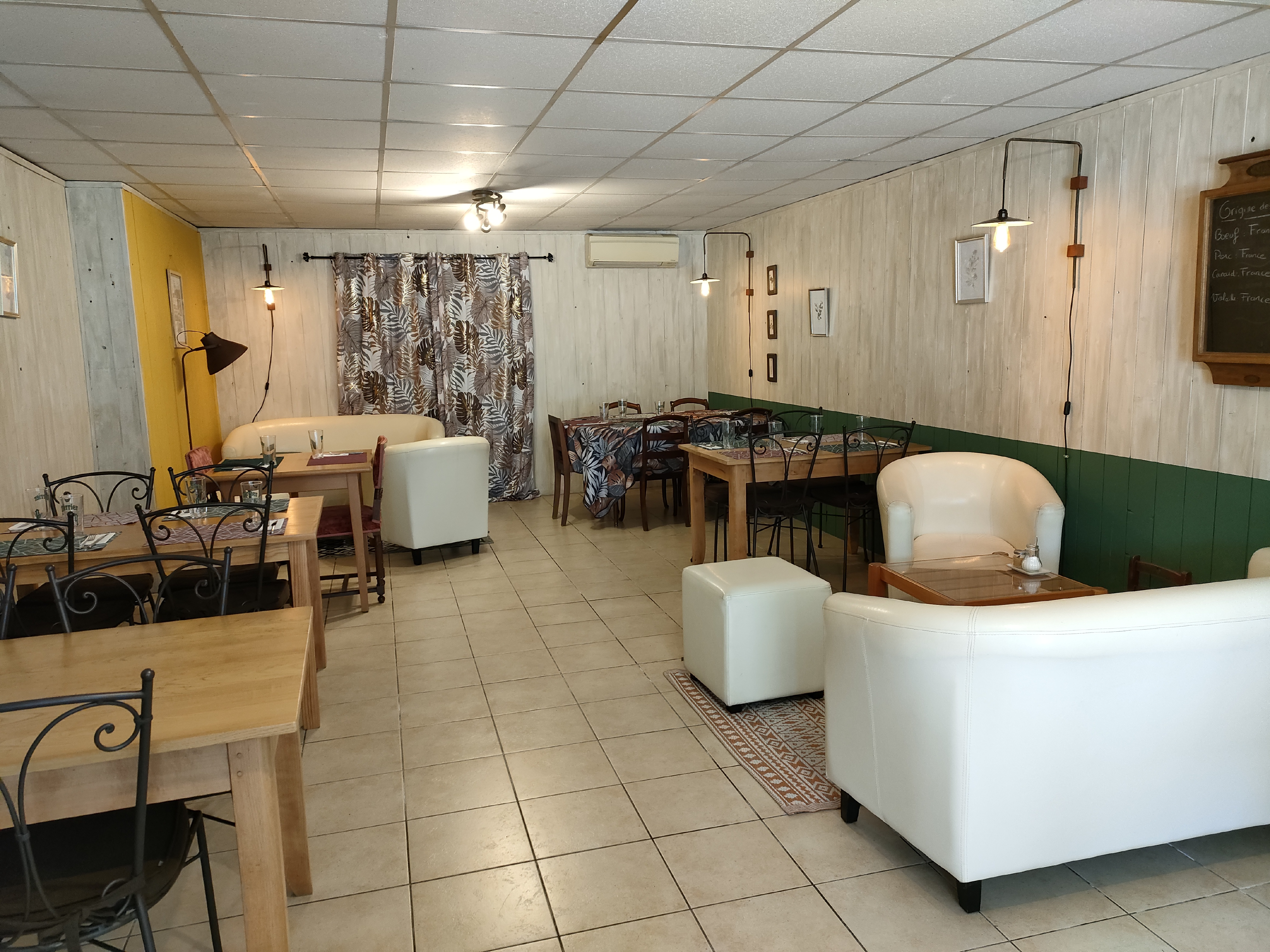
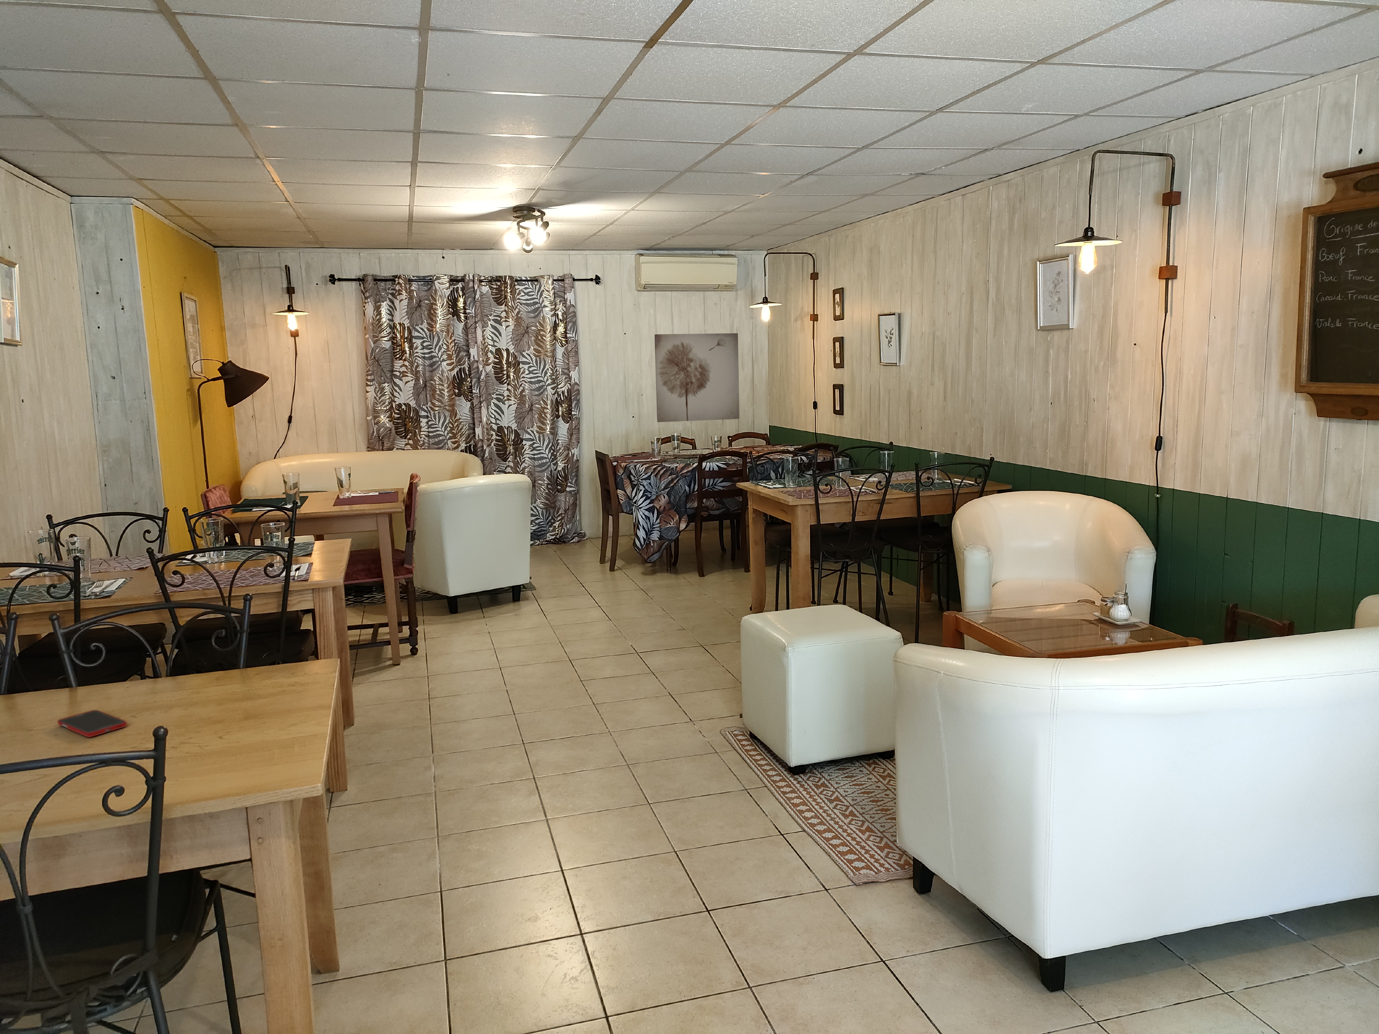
+ wall art (697, 377)
+ cell phone (92, 723)
